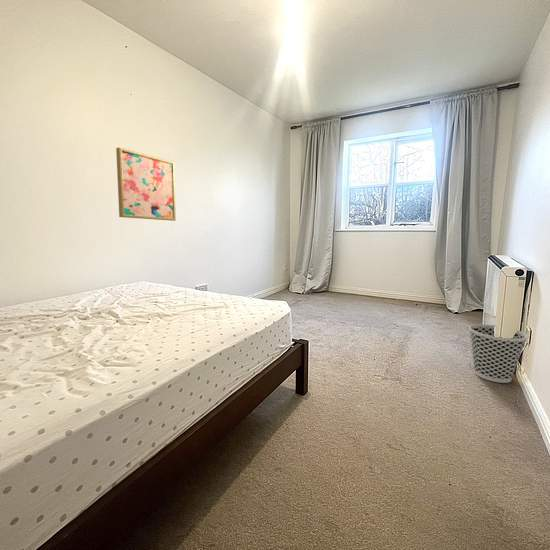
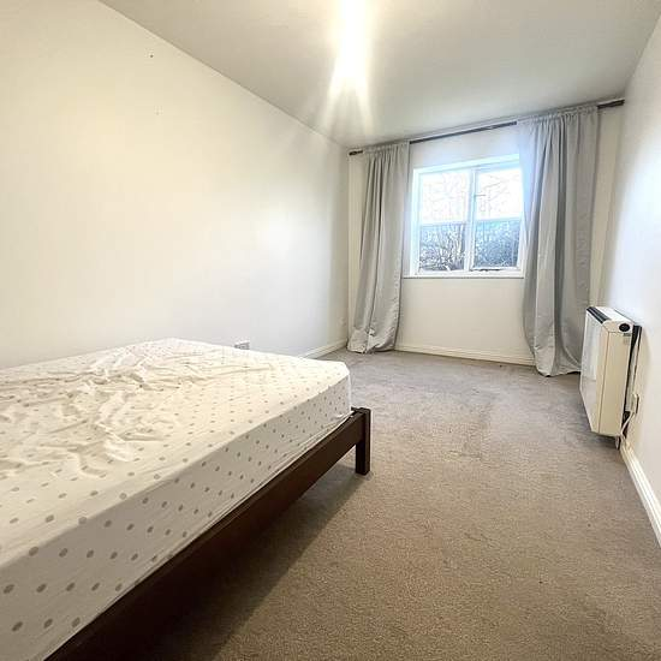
- wastebasket (494, 353)
- wall art (148, 187)
